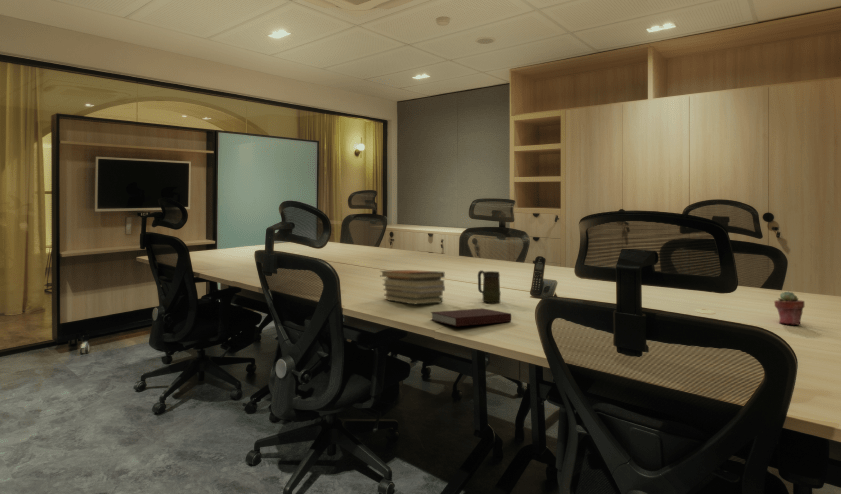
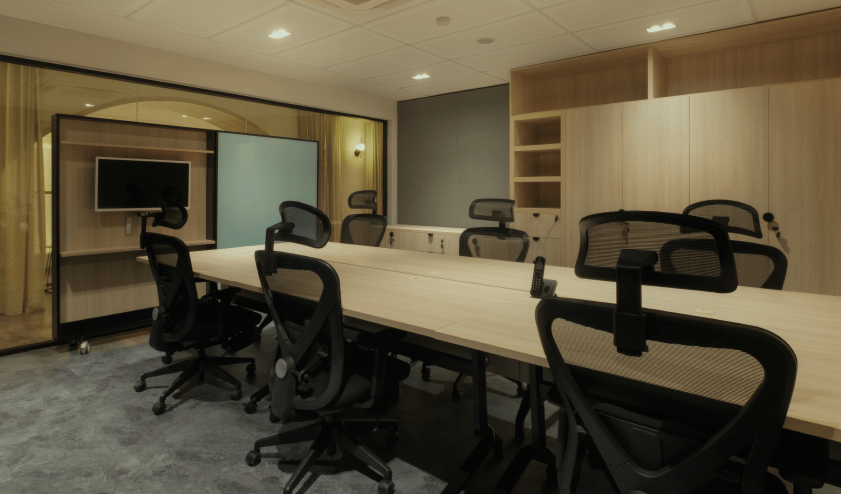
- potted succulent (789, 307)
- notebook (470, 316)
- mug (488, 285)
- book stack (412, 286)
